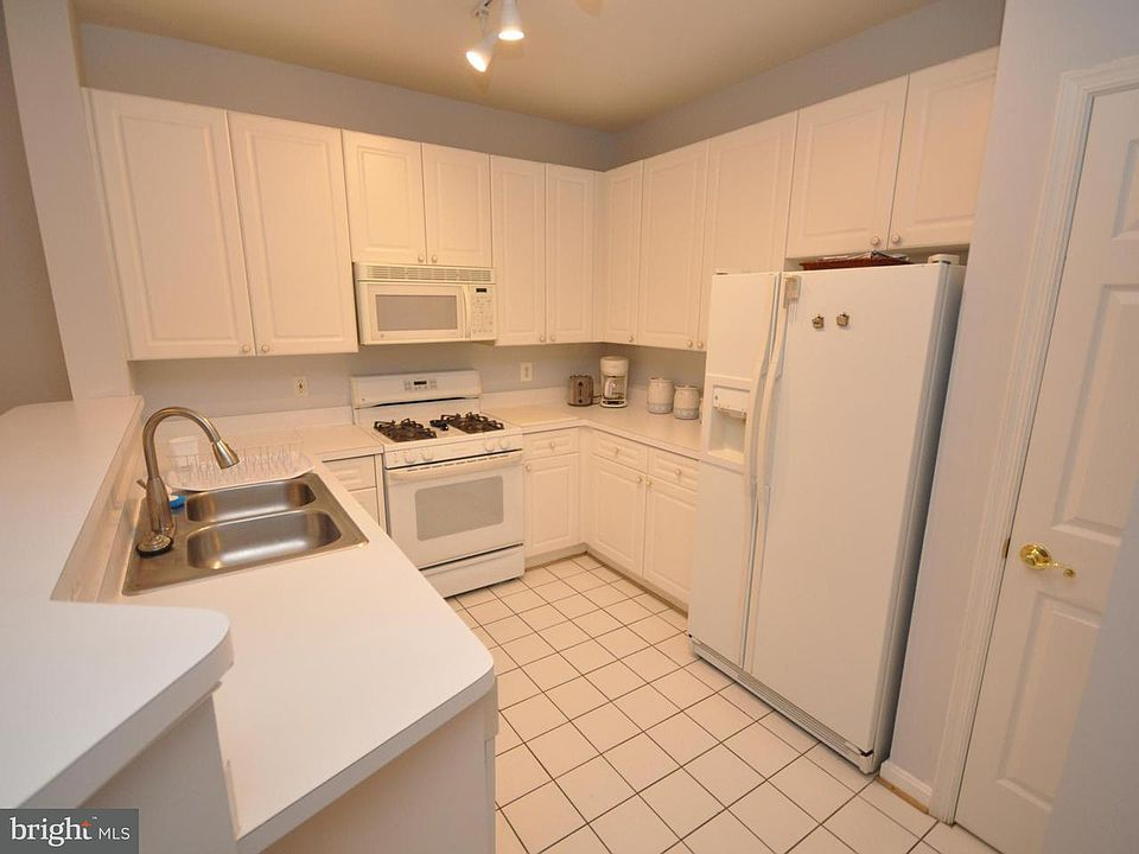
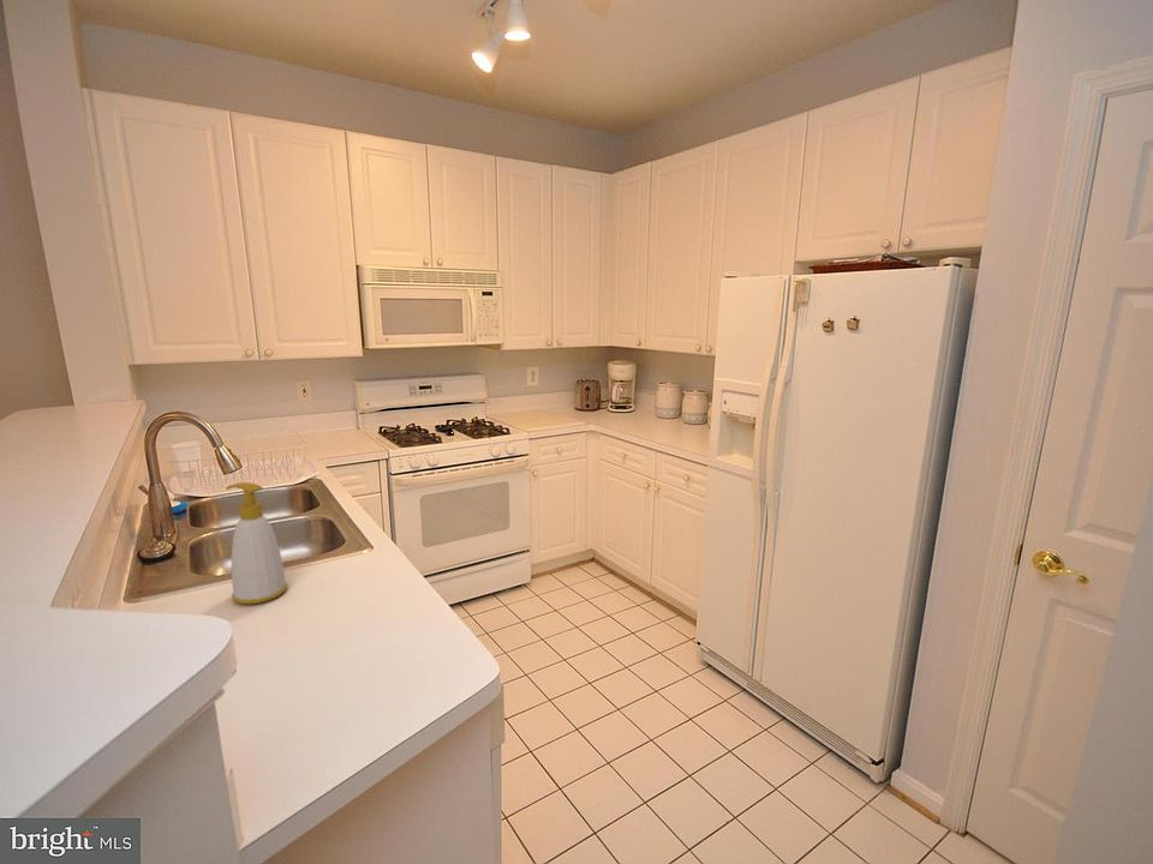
+ soap bottle (253, 540)
